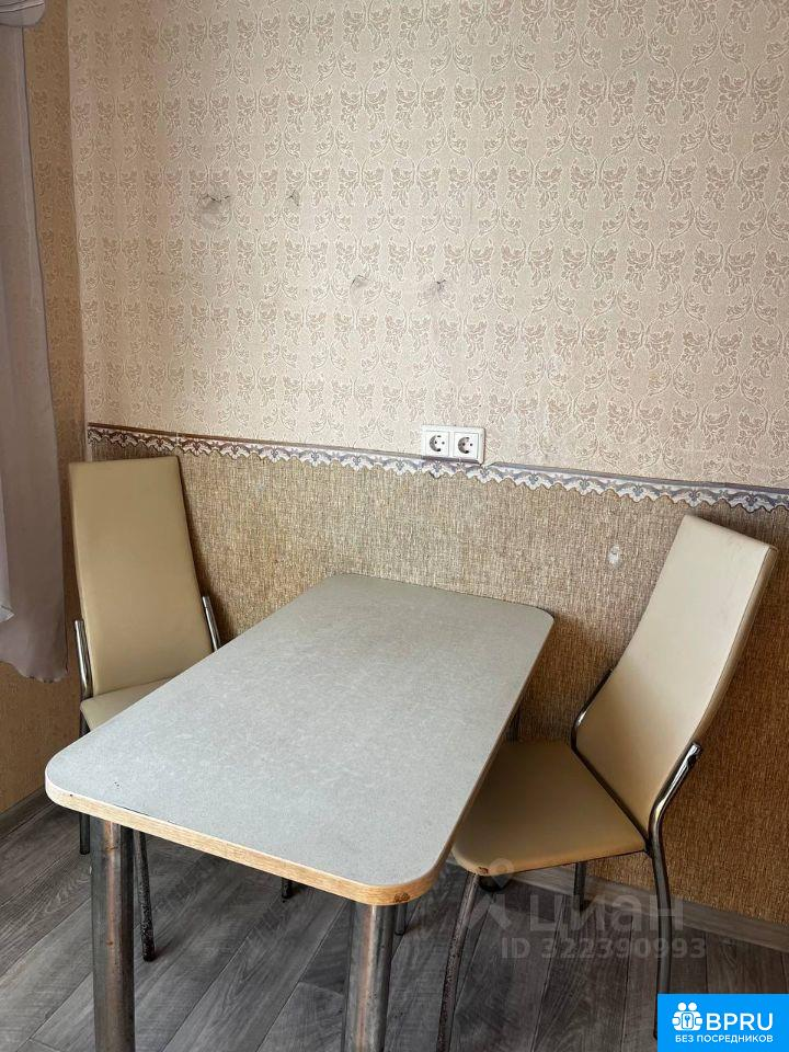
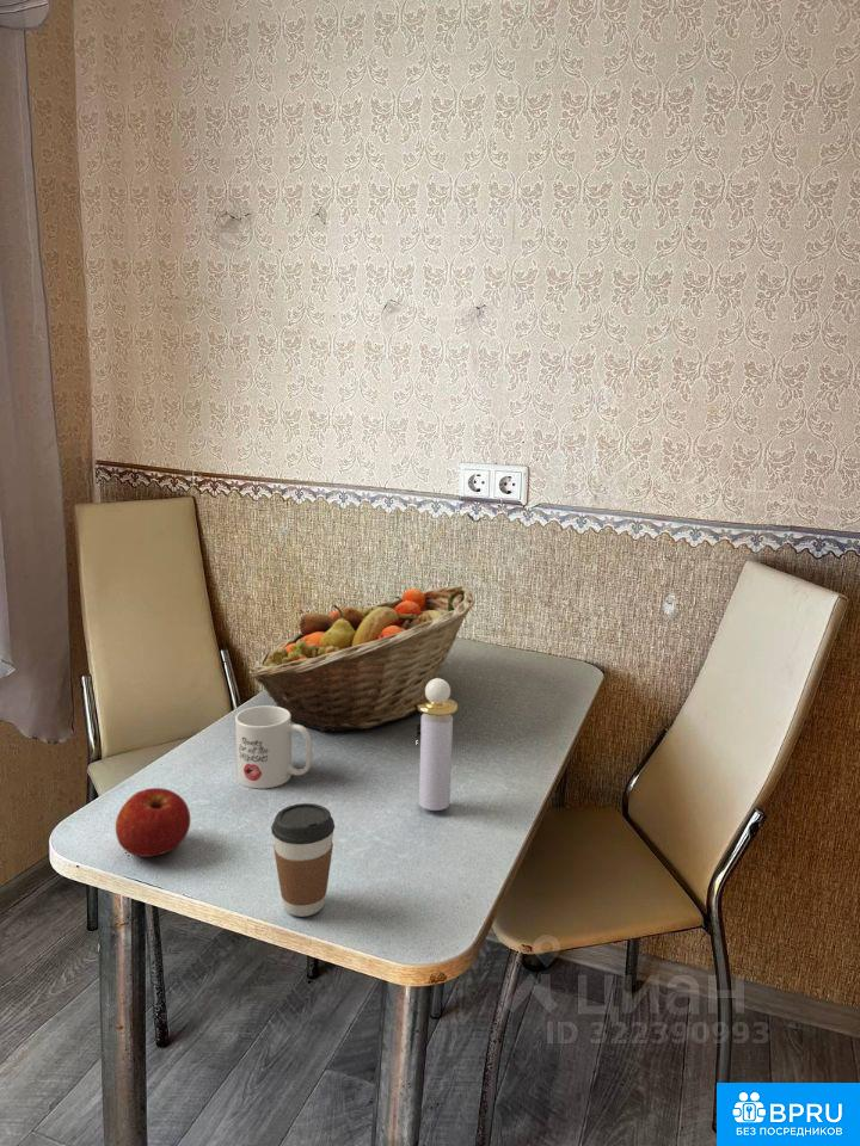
+ coffee cup (303, 860)
+ mug (275, 747)
+ apple (153, 820)
+ fruit basket (367, 647)
+ perfume bottle (436, 744)
